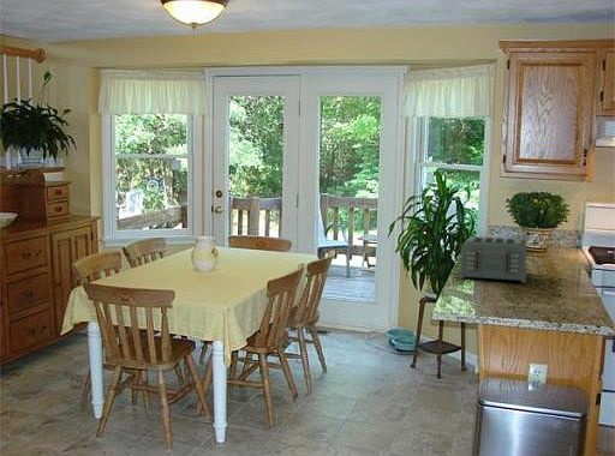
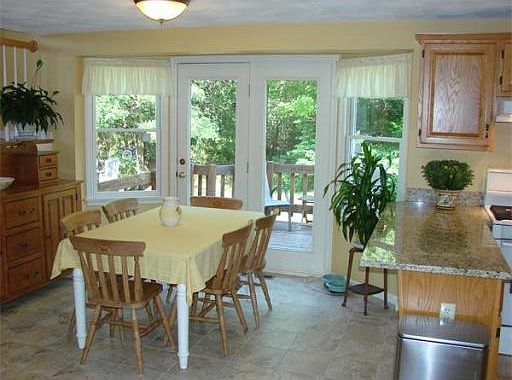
- toaster (494, 258)
